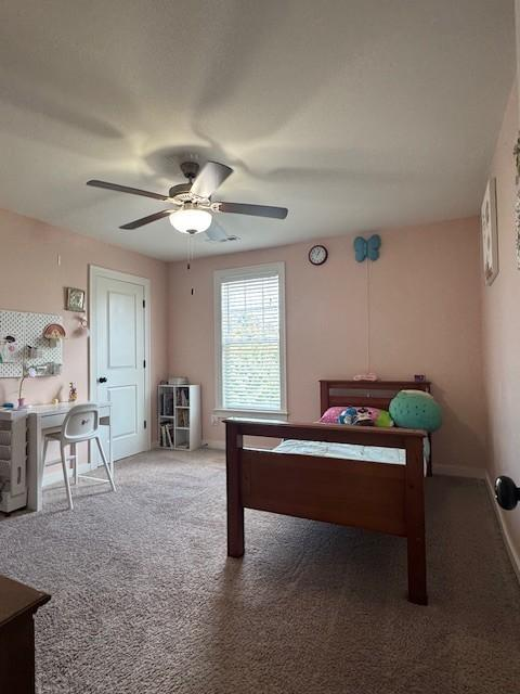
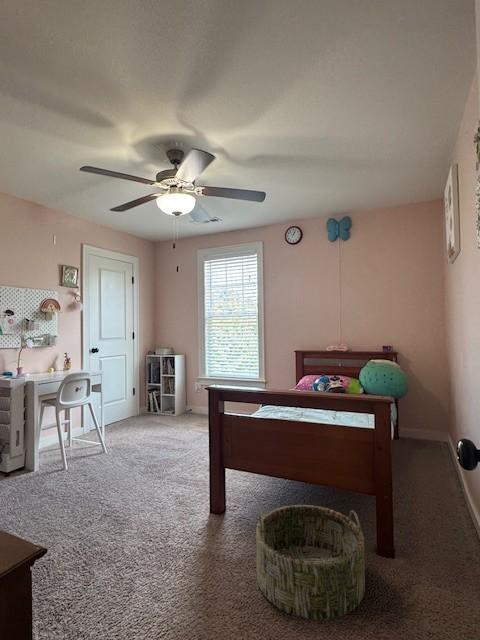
+ basket (308, 546)
